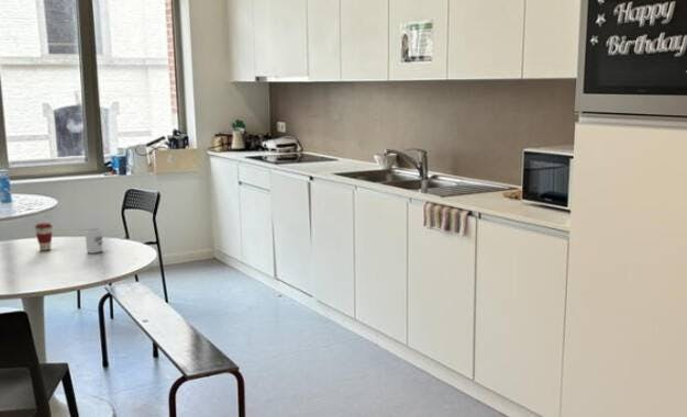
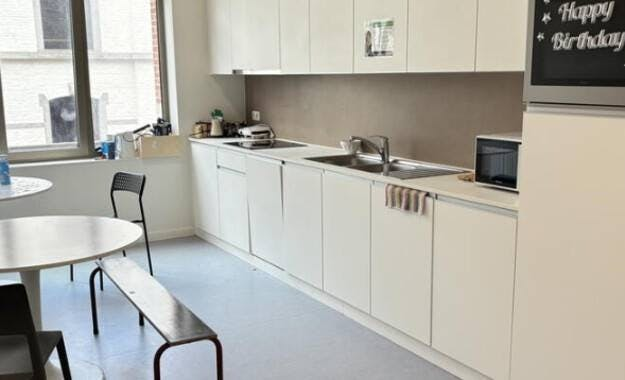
- cup (93, 240)
- coffee cup (44, 236)
